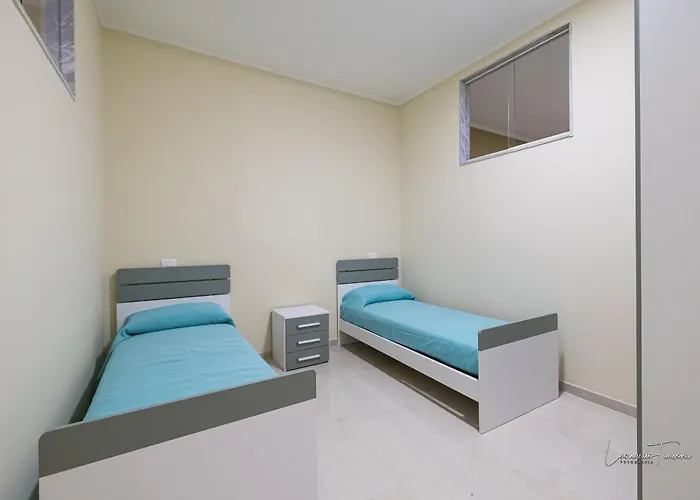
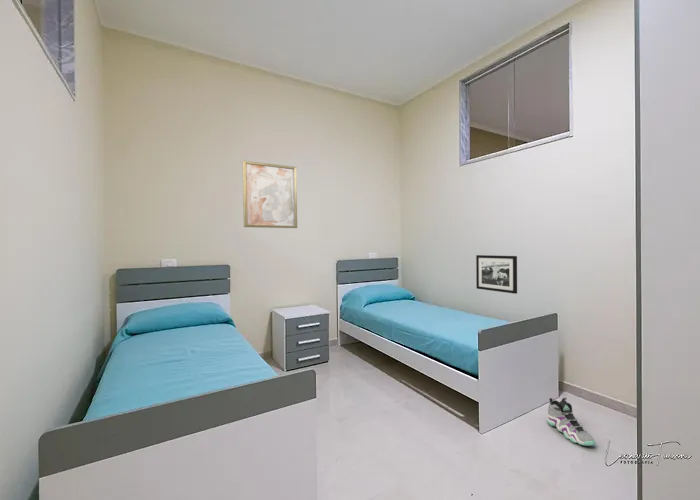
+ wall art (271, 195)
+ sneaker (568, 416)
+ picture frame (495, 273)
